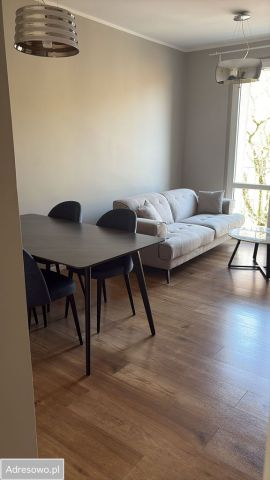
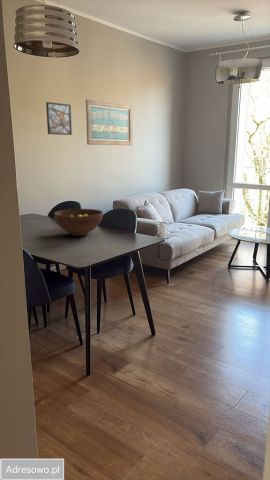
+ wall art (110, 124)
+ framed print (59, 119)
+ fruit bowl (79, 223)
